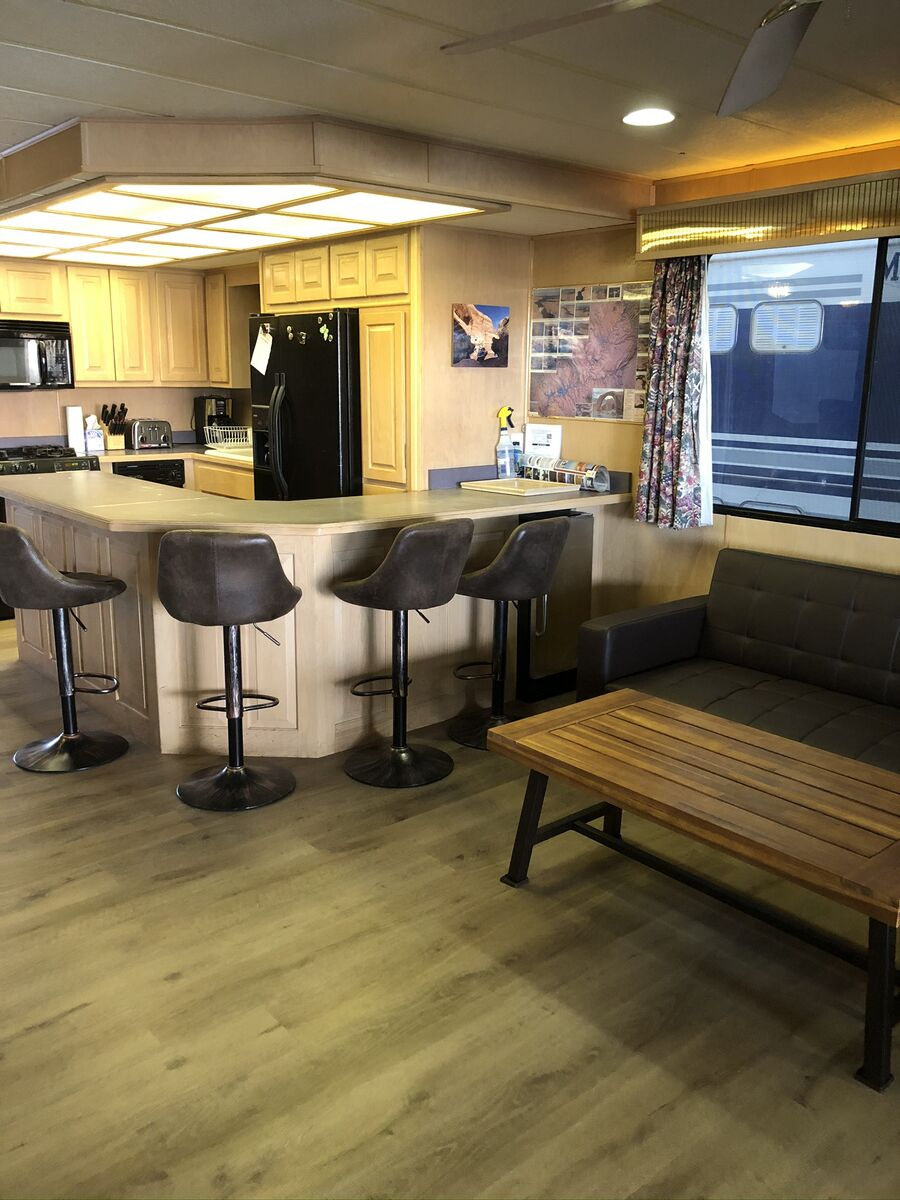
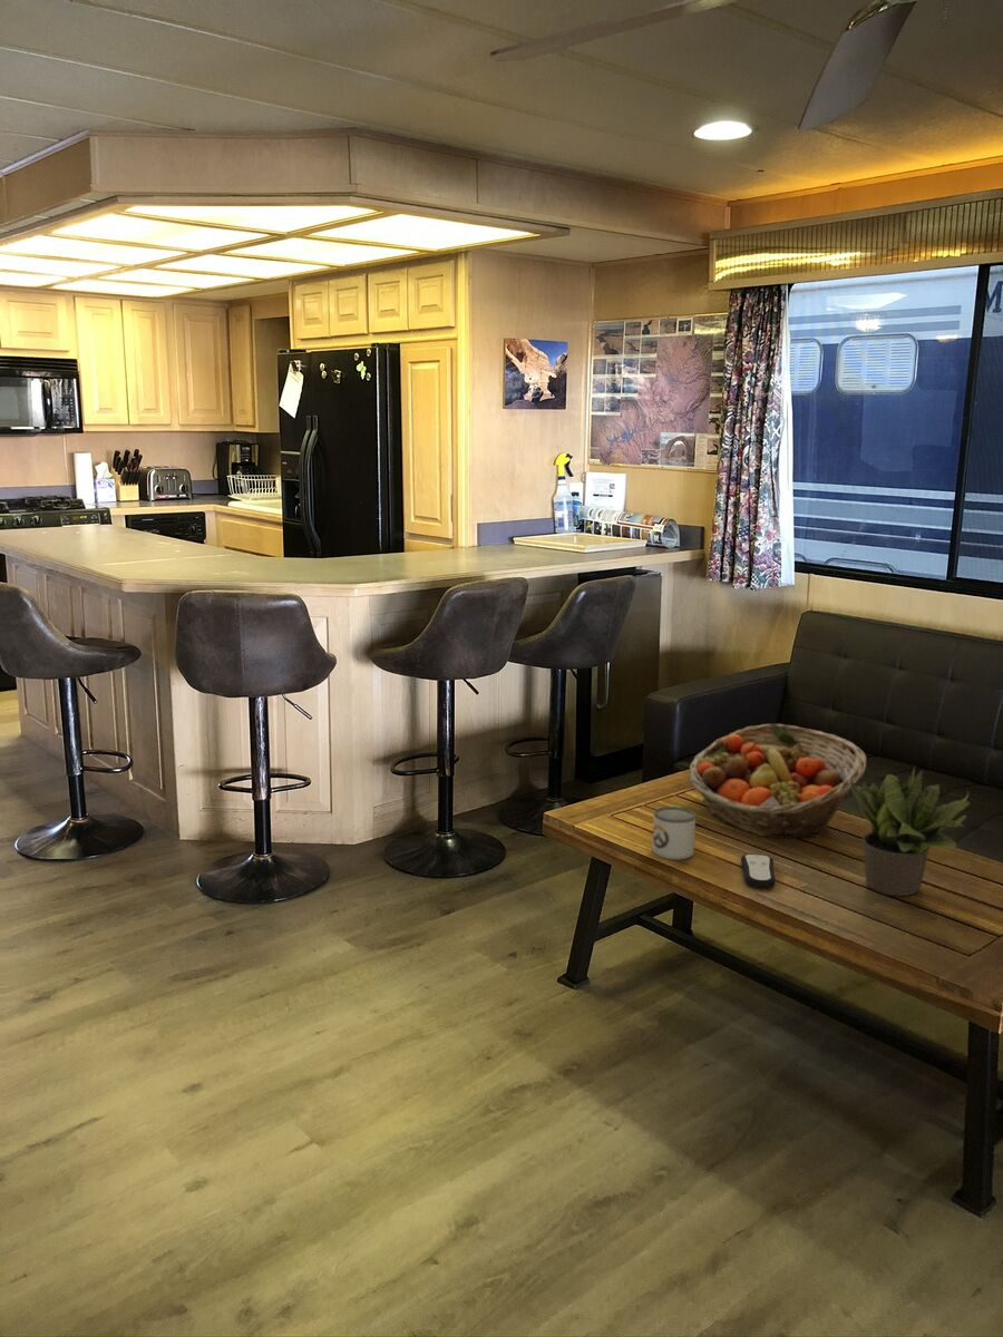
+ fruit basket (773, 779)
+ remote control (758, 870)
+ mug (674, 829)
+ potted plant (906, 831)
